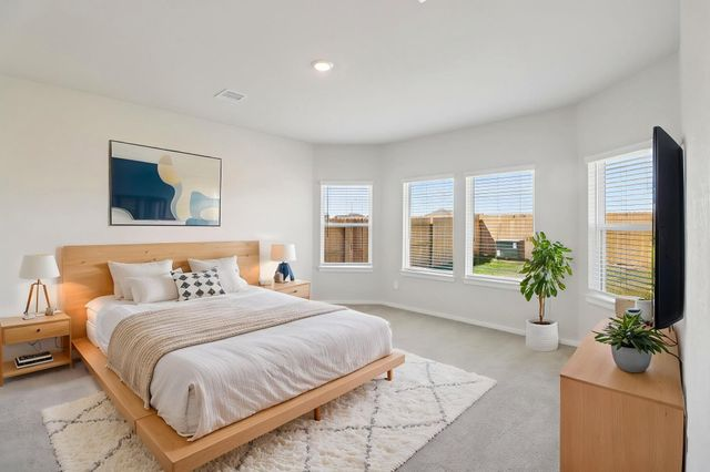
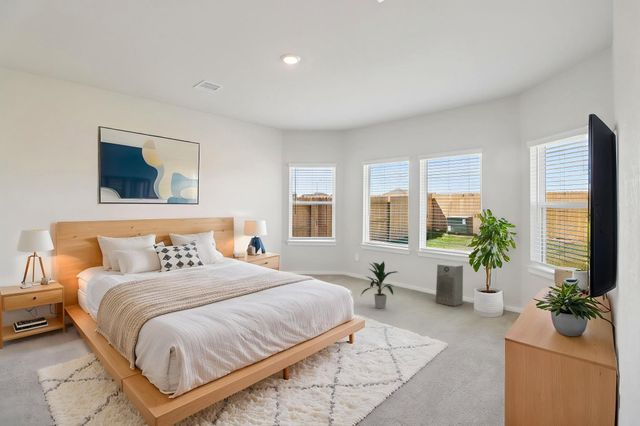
+ indoor plant (378, 283)
+ fan (450, 283)
